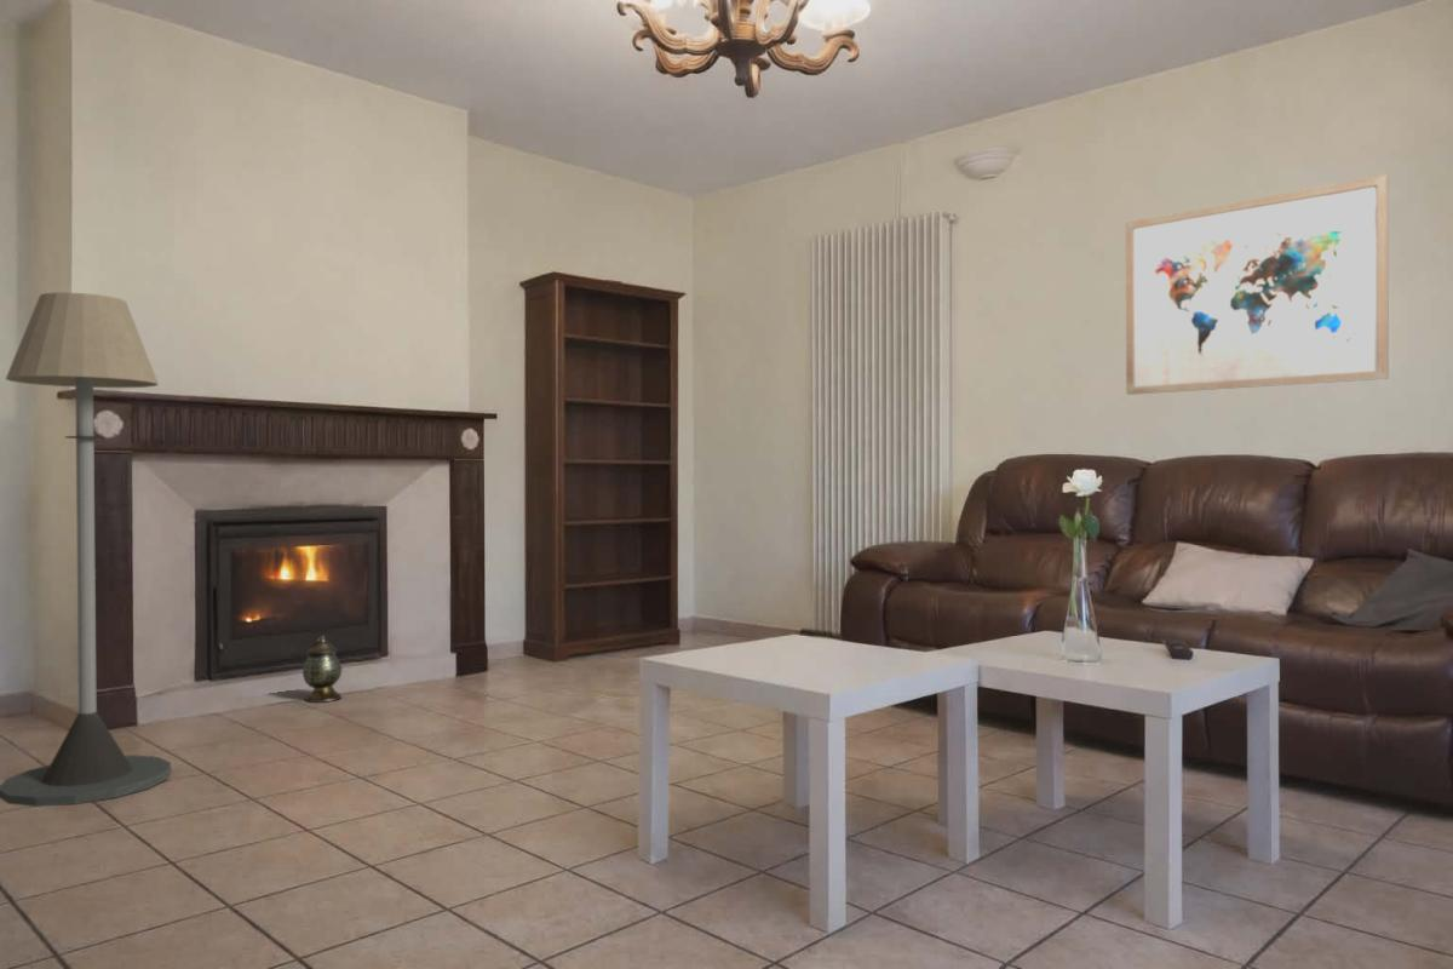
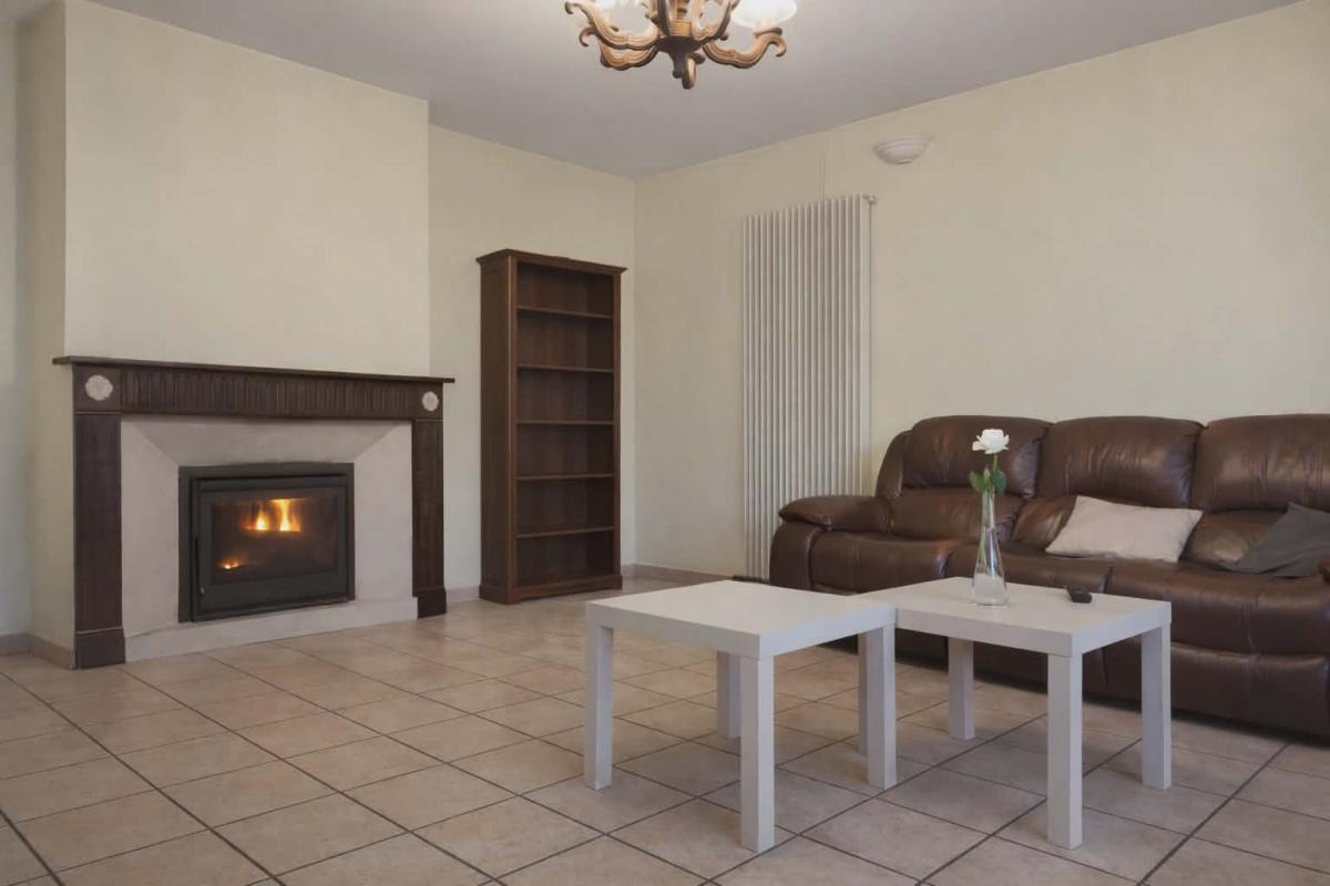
- floor lamp (86, 540)
- lantern (322, 666)
- wall art (1246, 293)
